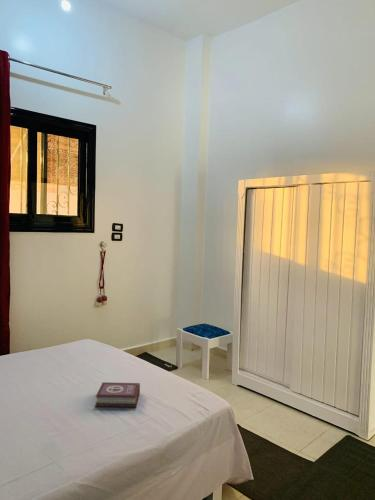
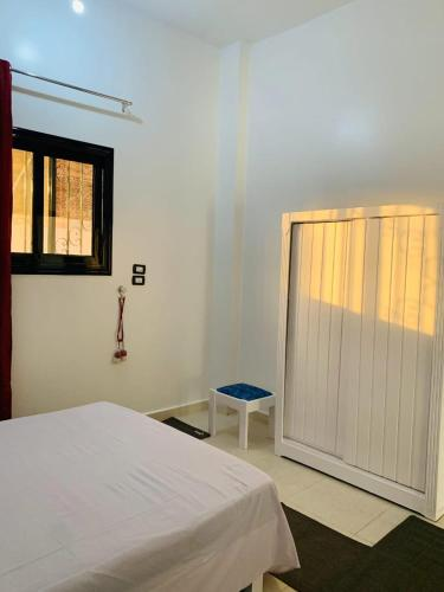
- book (118, 393)
